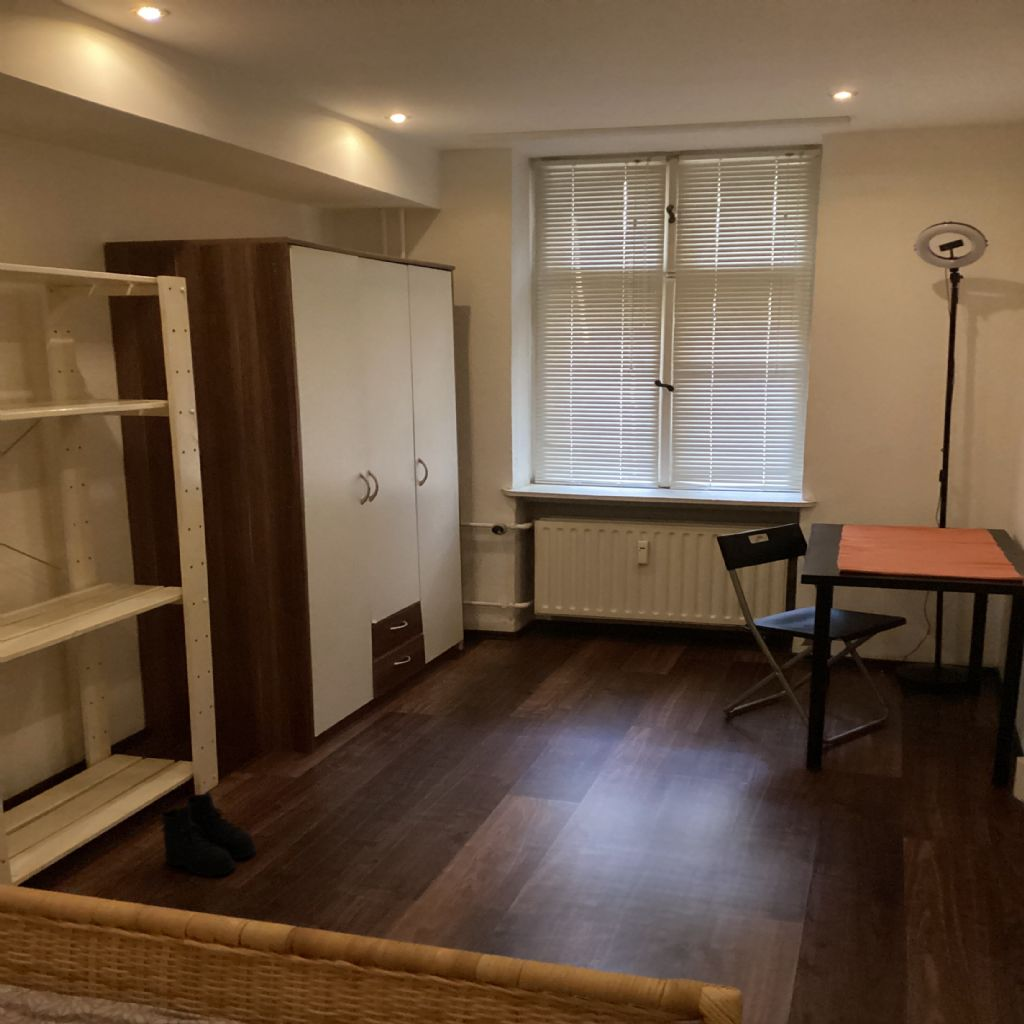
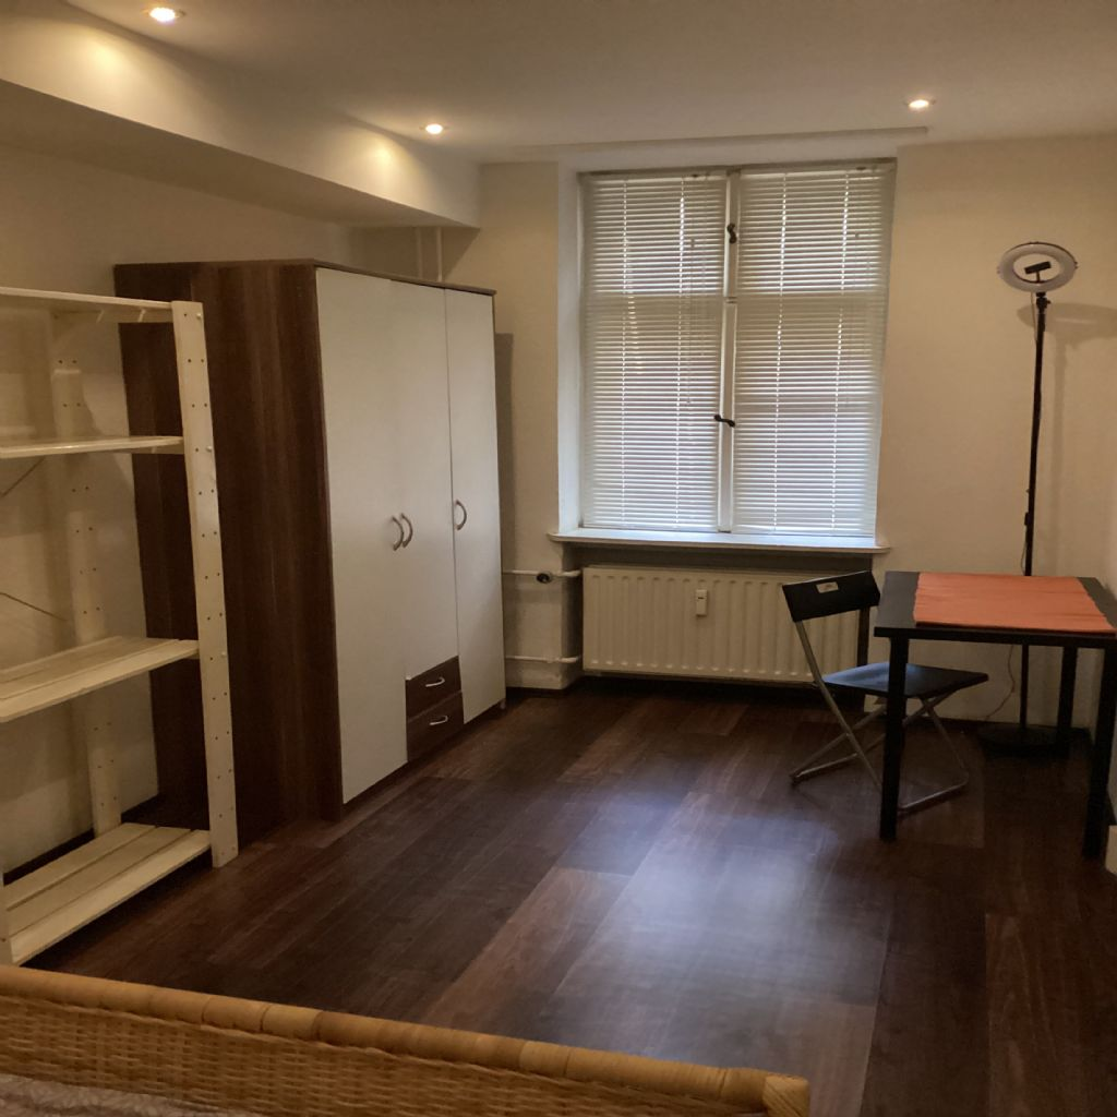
- boots (207, 829)
